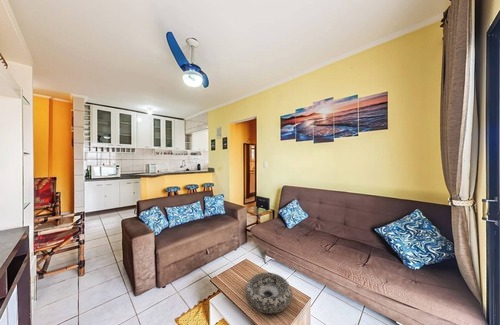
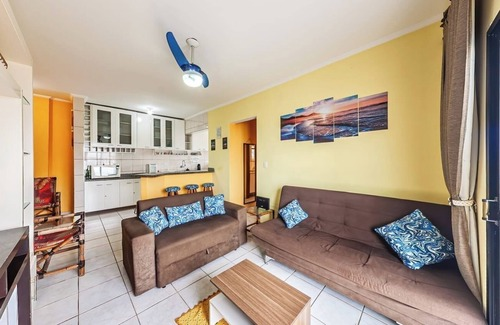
- decorative bowl (268, 291)
